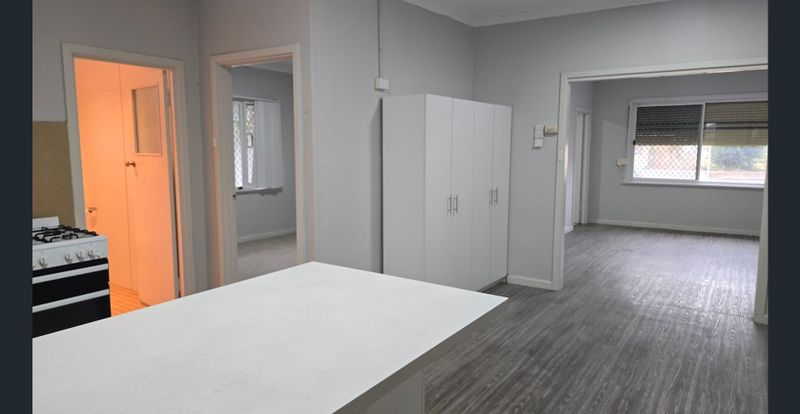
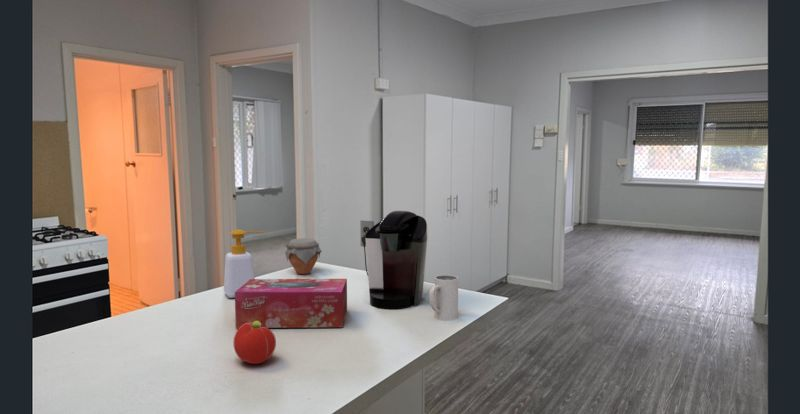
+ coffee maker (383, 254)
+ mug (442, 298)
+ fruit (254, 340)
+ soap bottle (245, 261)
+ tissue box (294, 302)
+ jar (303, 256)
